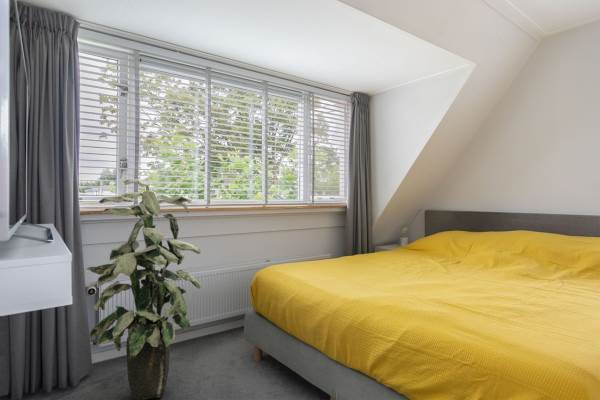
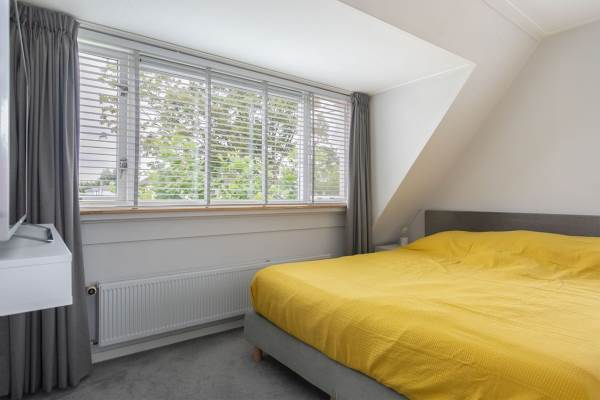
- indoor plant (143, 285)
